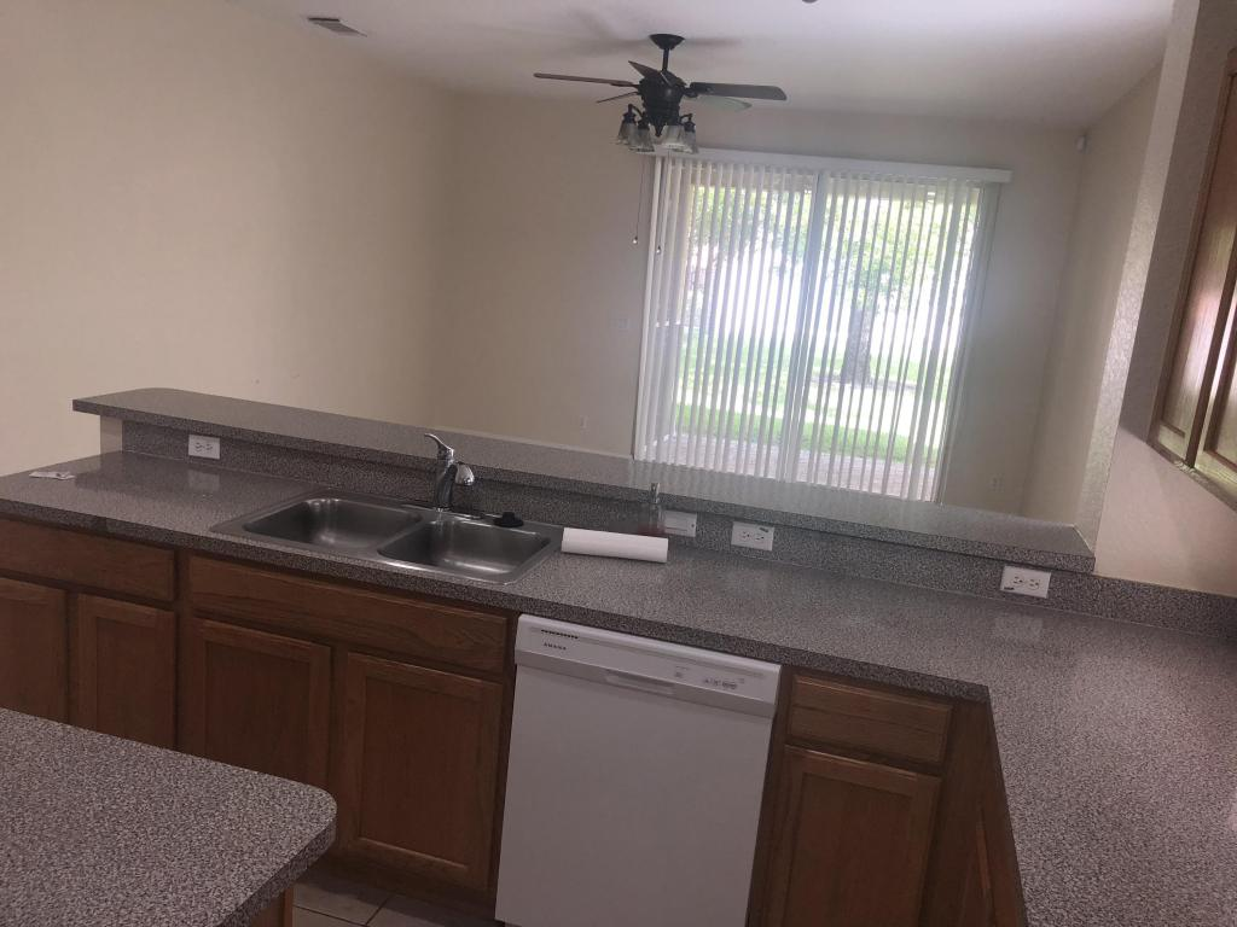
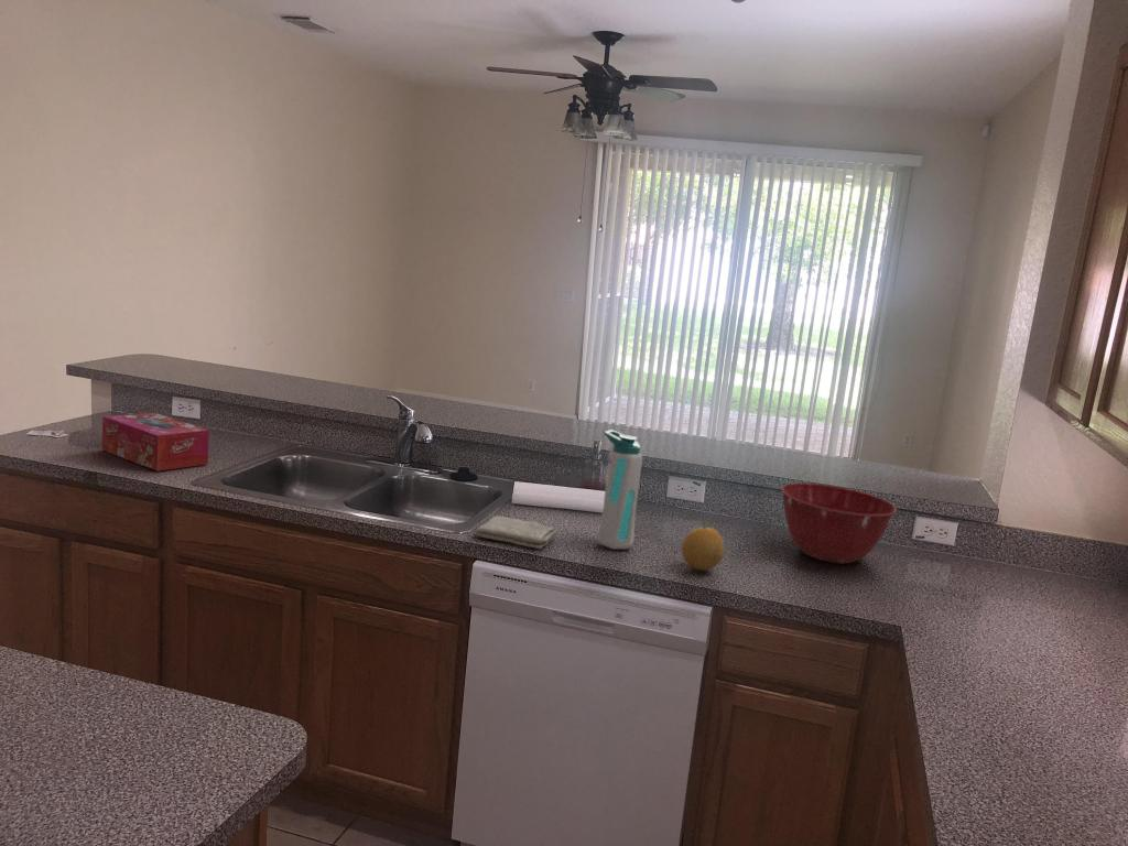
+ washcloth (517, 531)
+ mixing bowl (833, 525)
+ tissue box (154, 440)
+ water bottle (618, 489)
+ fruit (703, 547)
